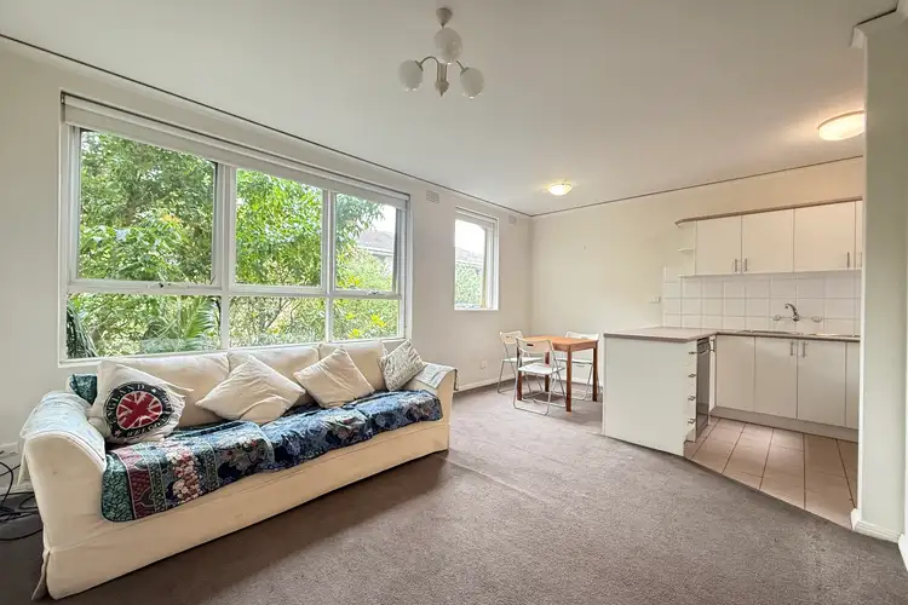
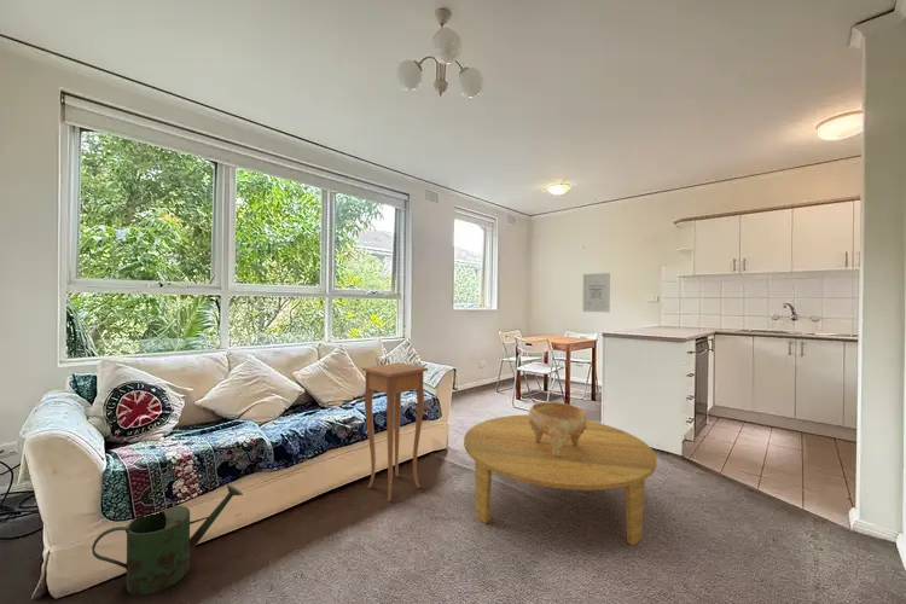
+ wall art (596, 292)
+ decorative bowl (554, 428)
+ coffee table (553, 467)
+ watering can (175, 534)
+ side table (395, 428)
